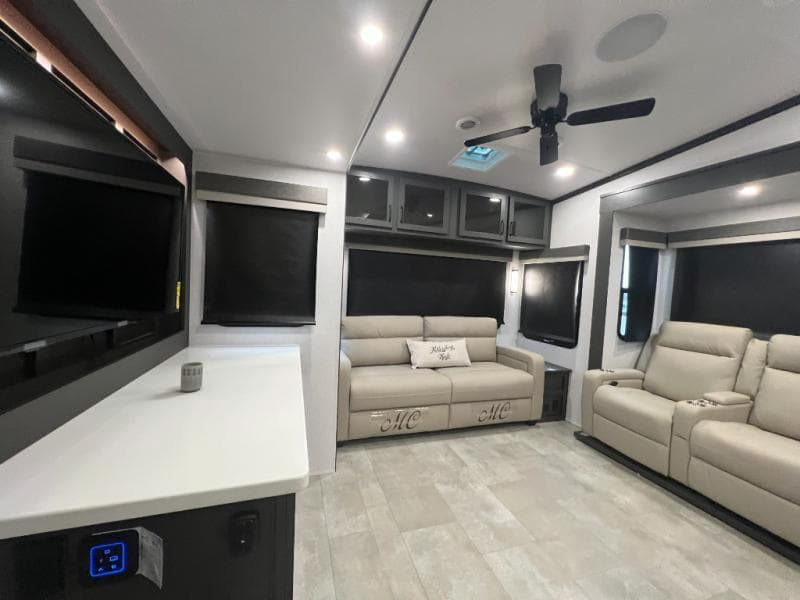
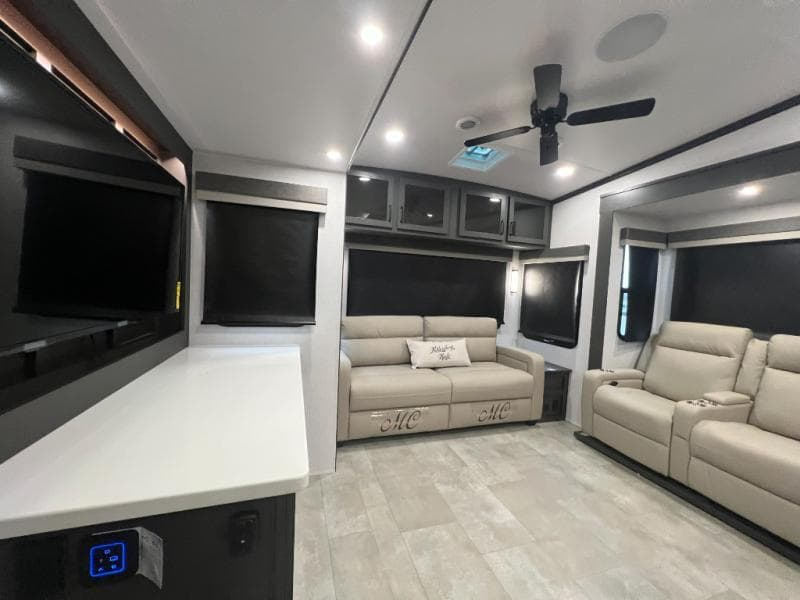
- cup (191, 376)
